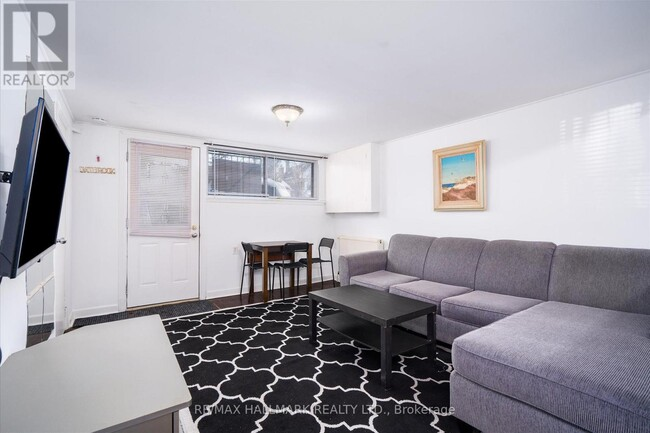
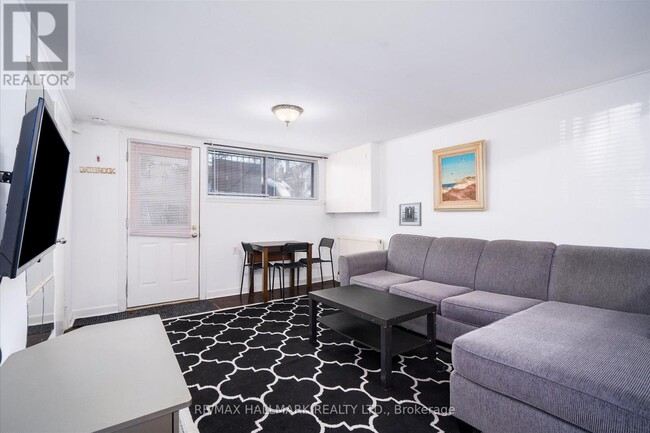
+ wall art (409, 214)
